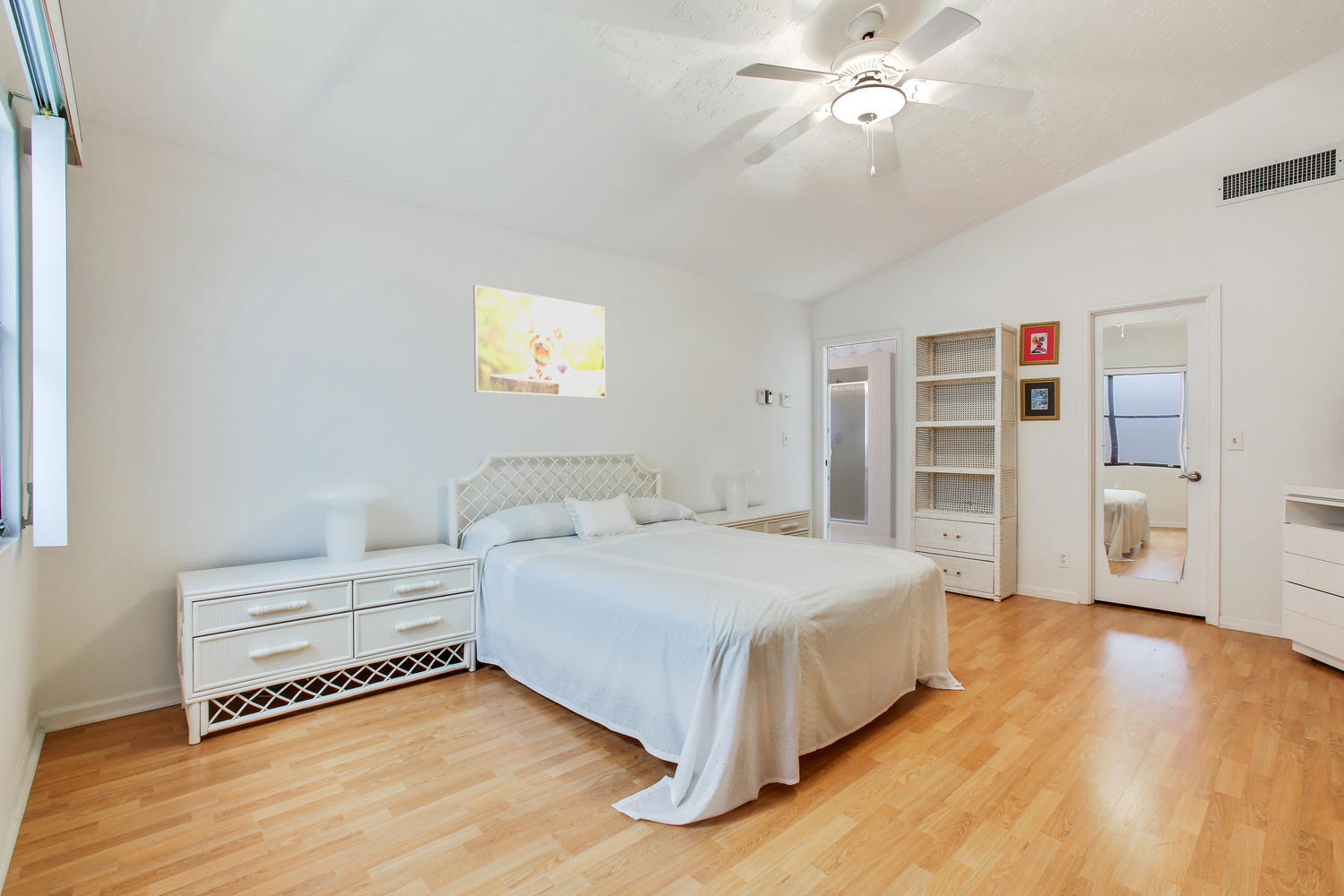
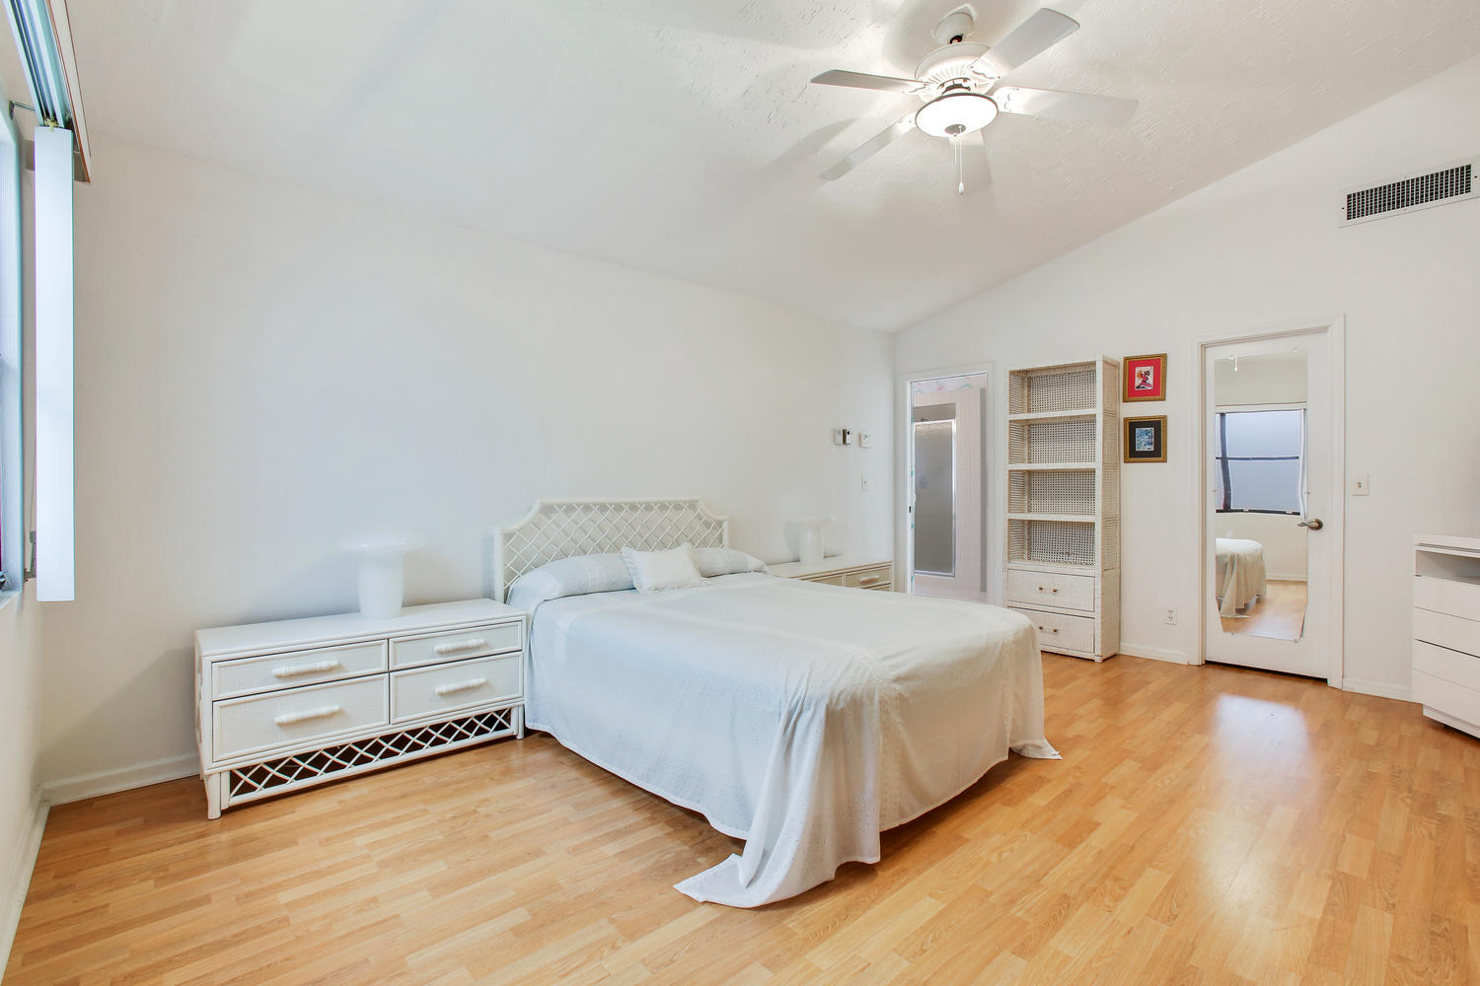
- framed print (544, 346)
